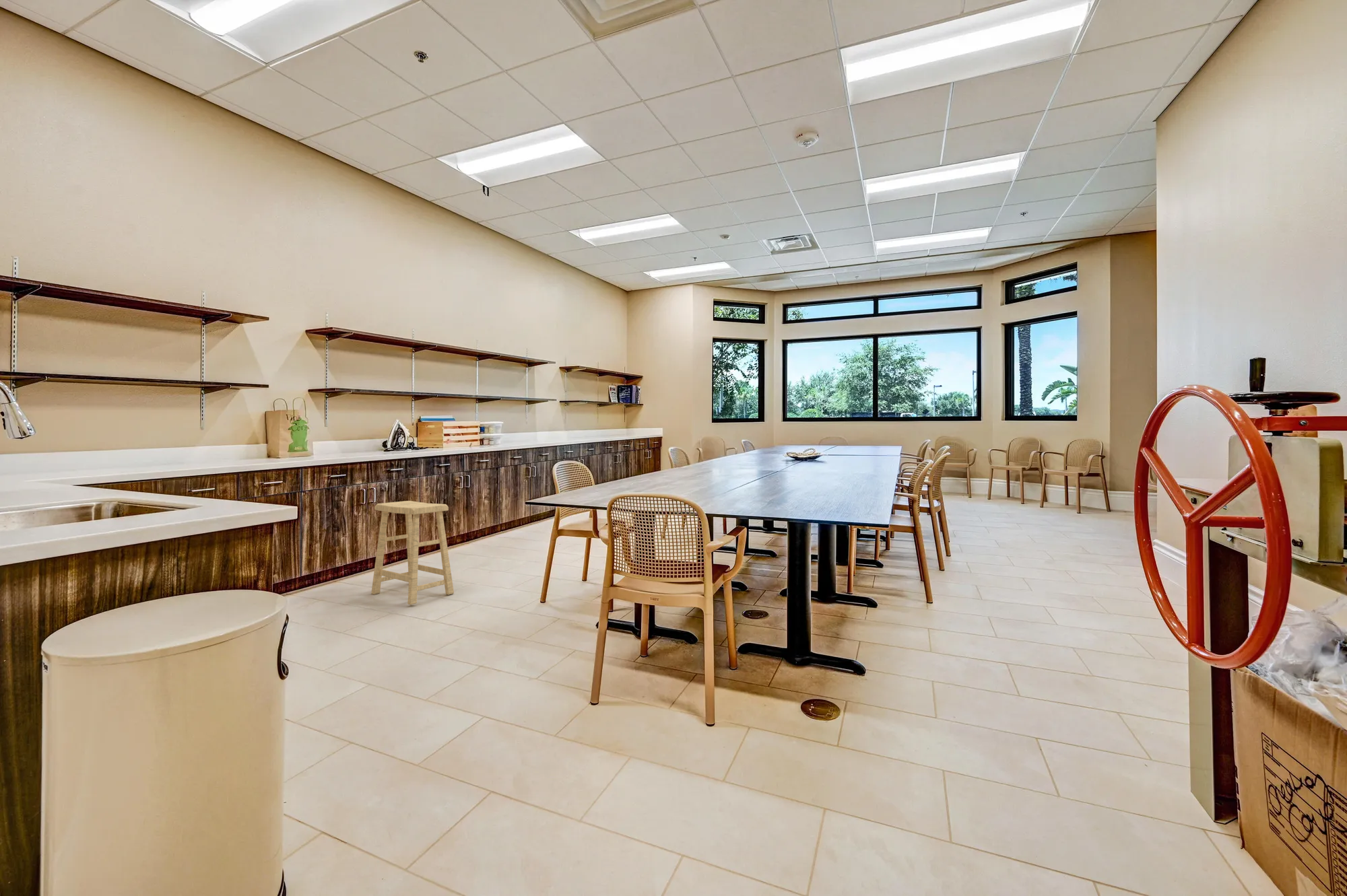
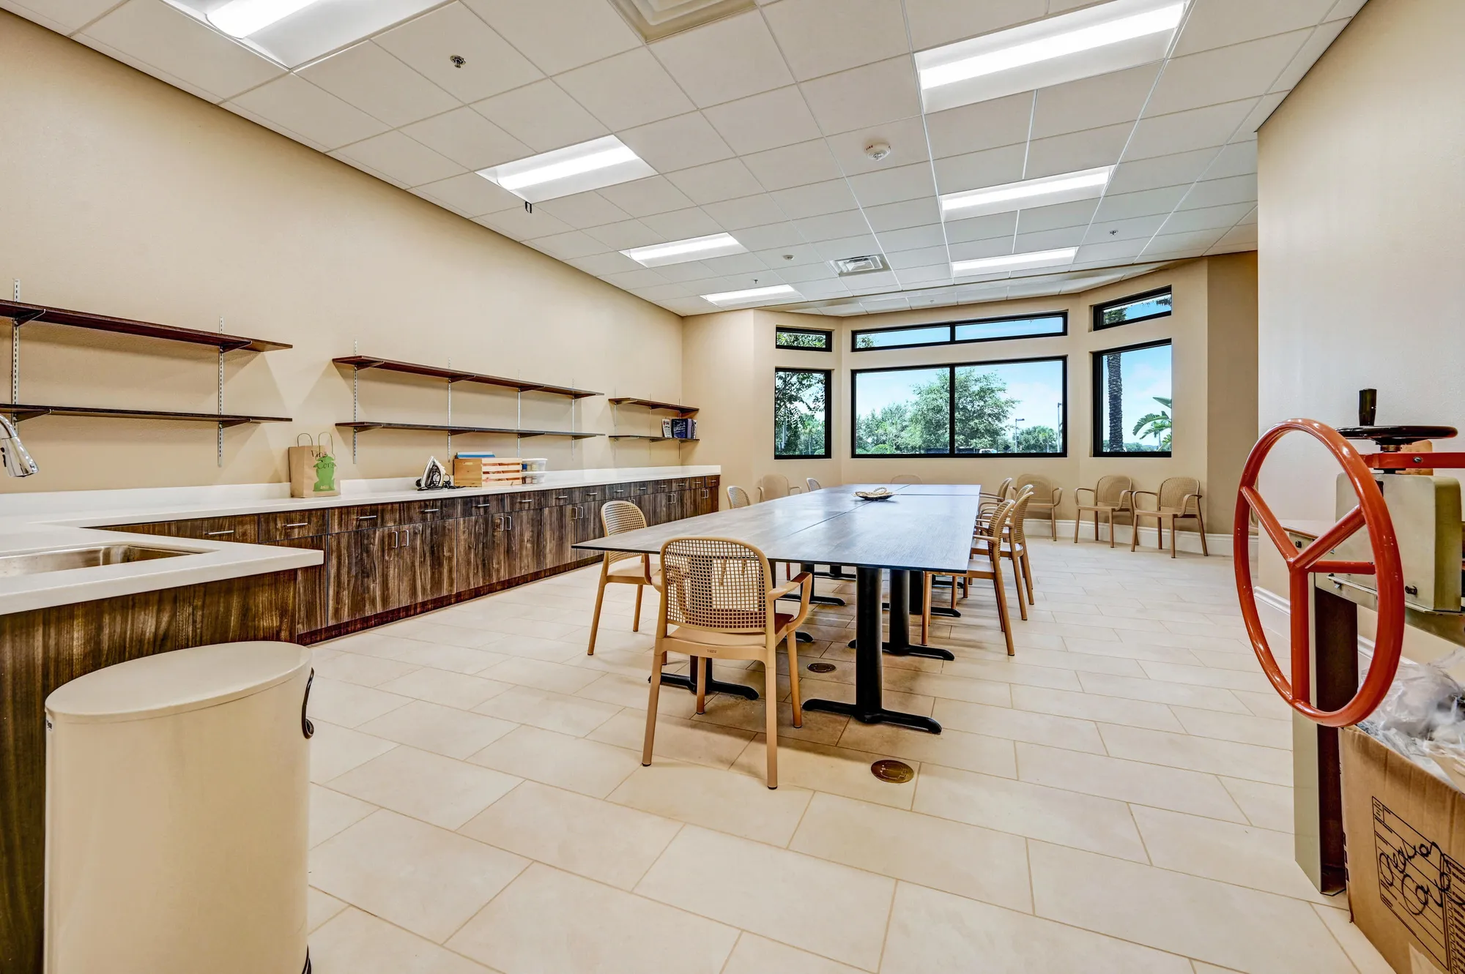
- stool (412, 549)
